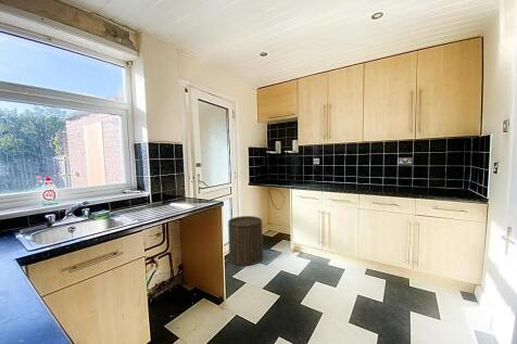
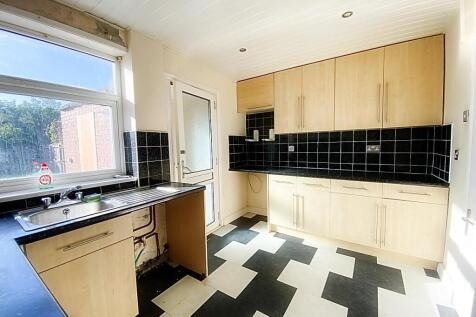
- stool (245, 239)
